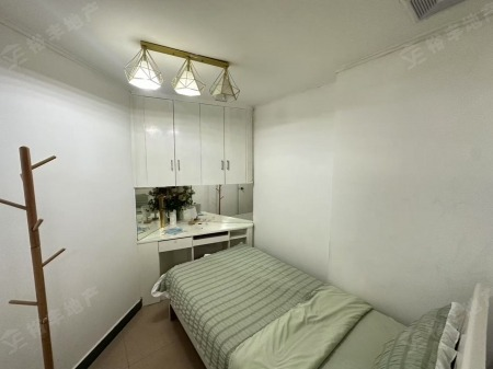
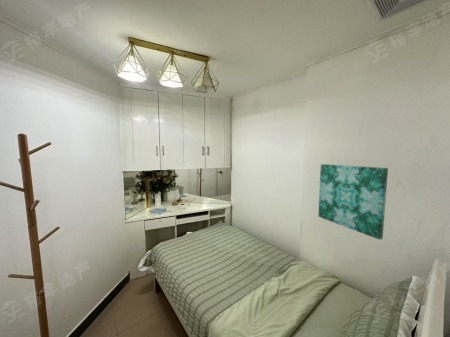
+ wall art (347, 196)
